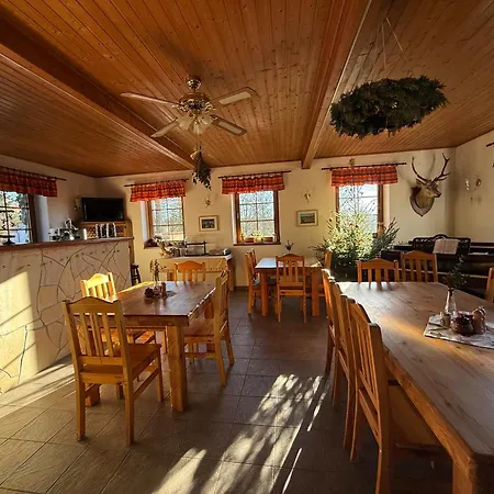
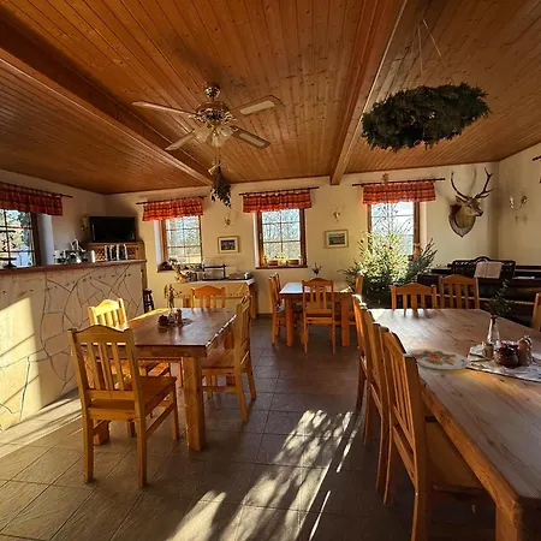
+ plate (436, 358)
